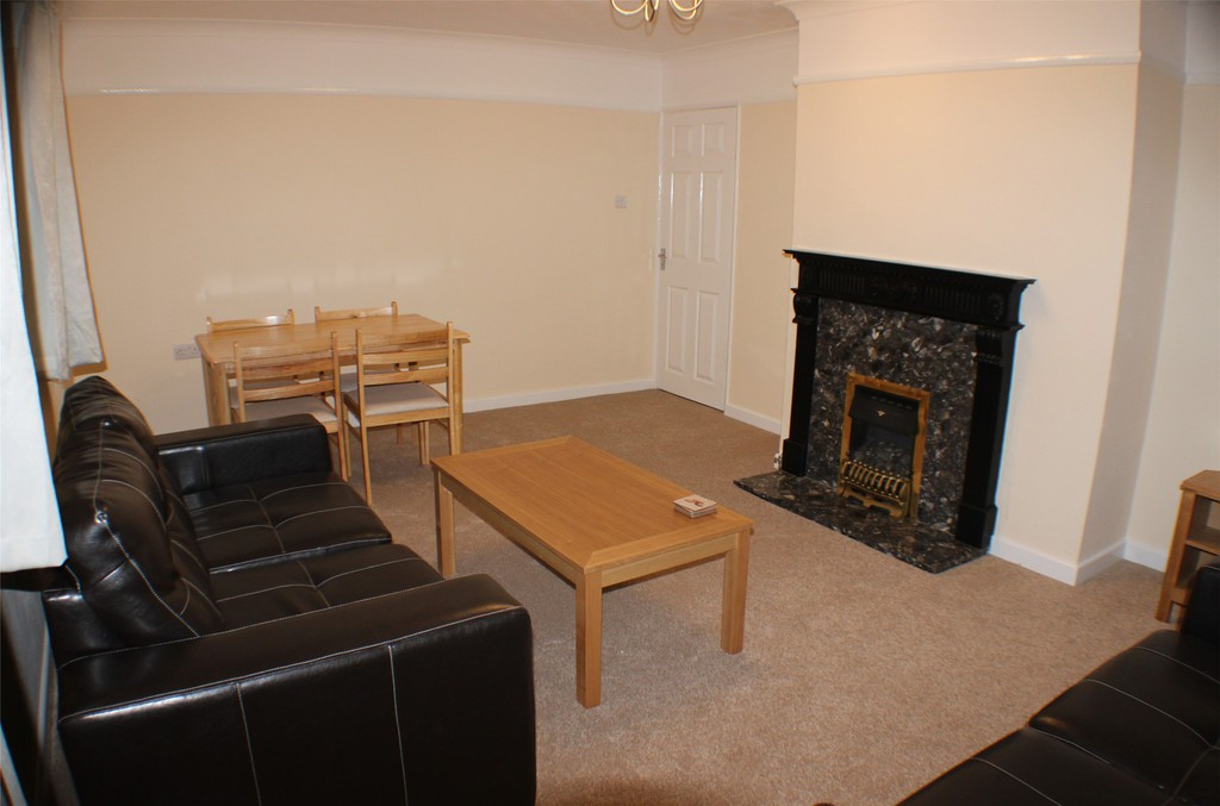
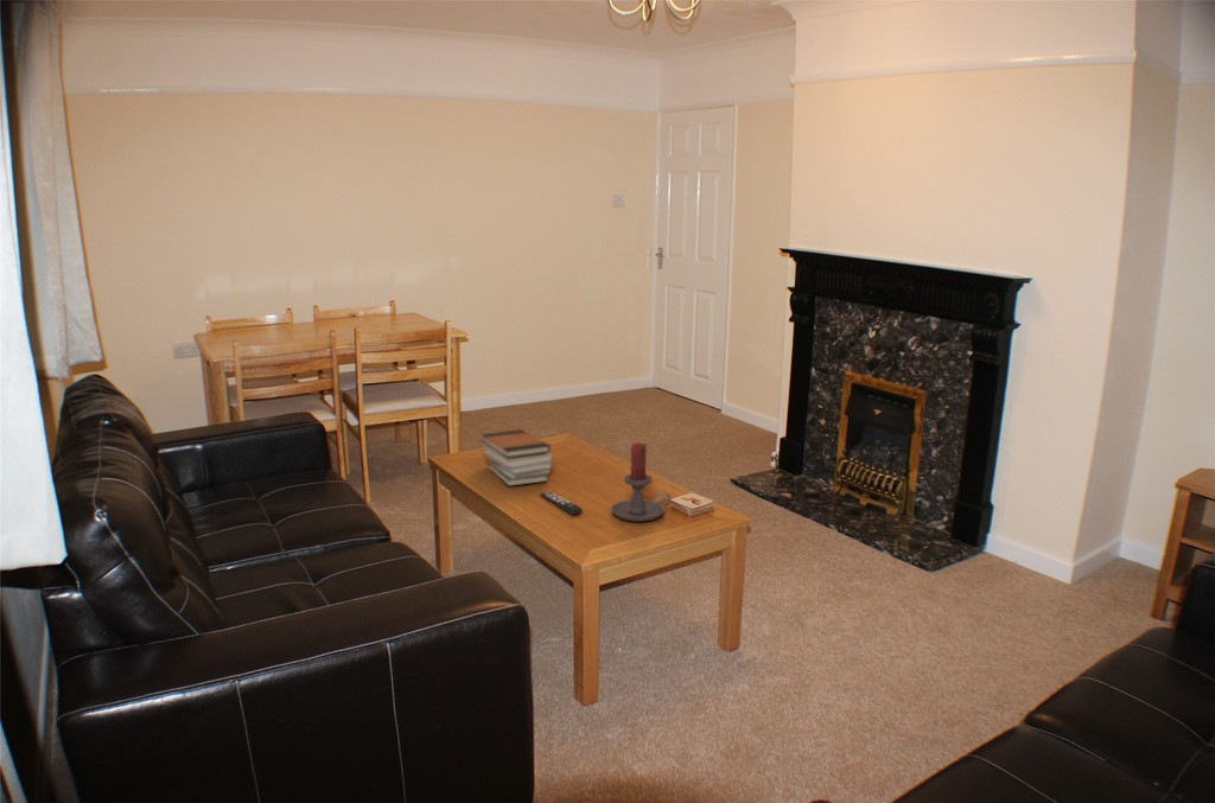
+ remote control (560, 502)
+ candle holder (644, 477)
+ book stack (516, 457)
